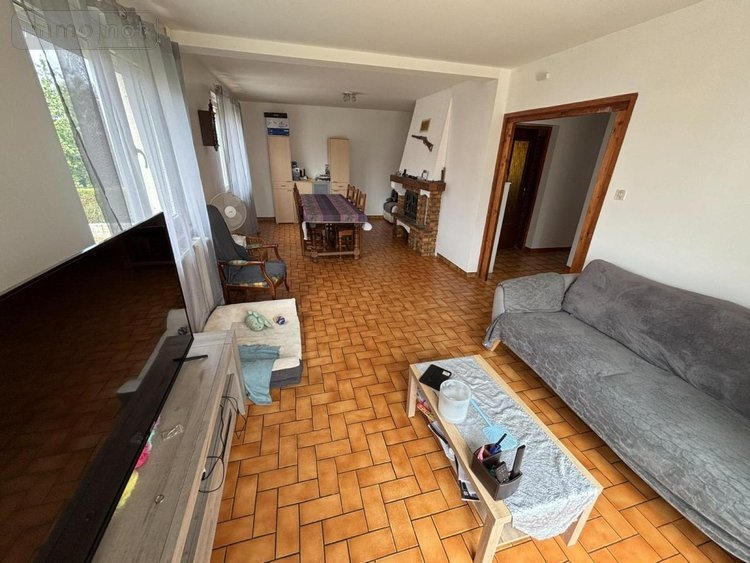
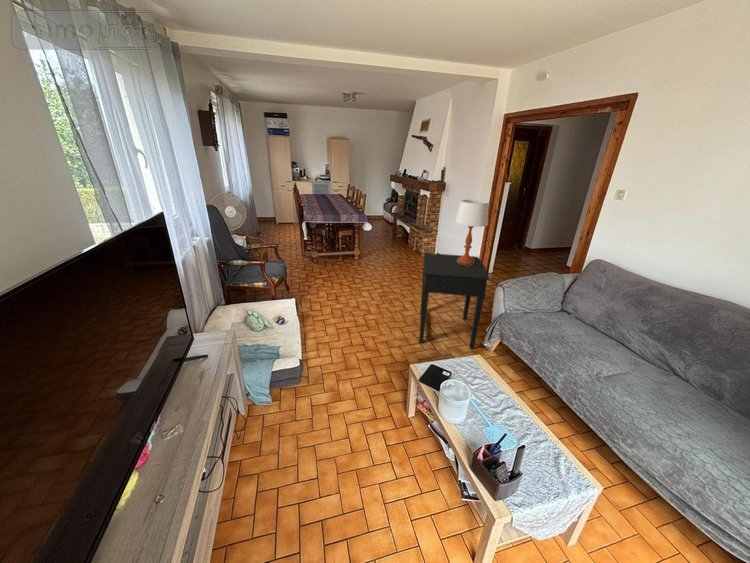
+ table lamp (469, 232)
+ side table (450, 294)
